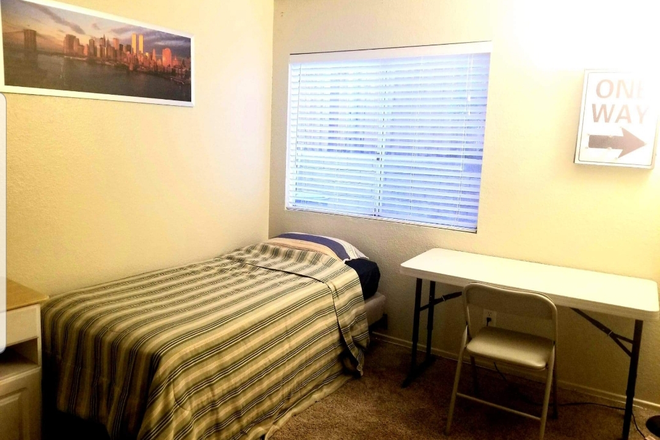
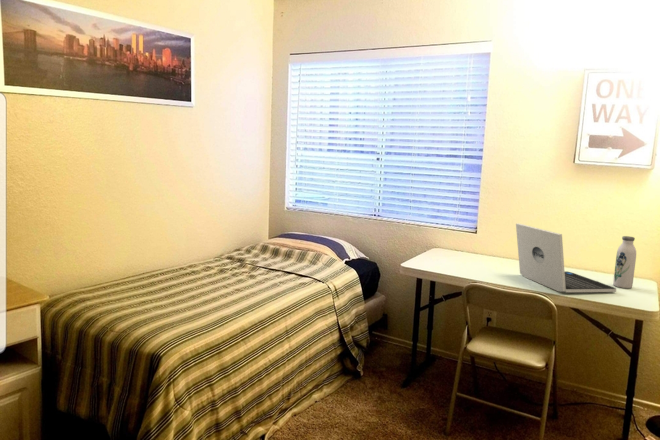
+ water bottle (625, 261)
+ laptop (563, 257)
